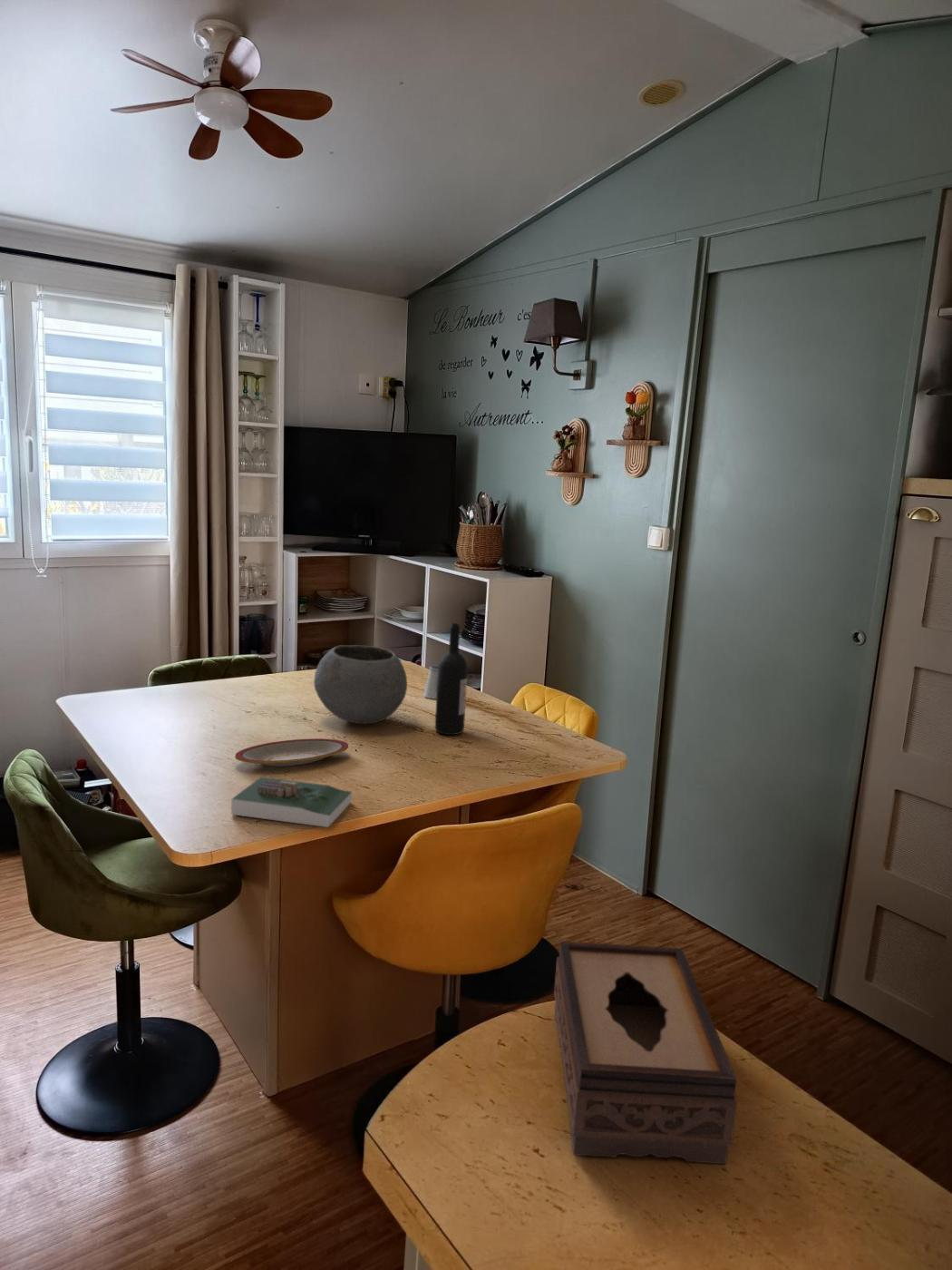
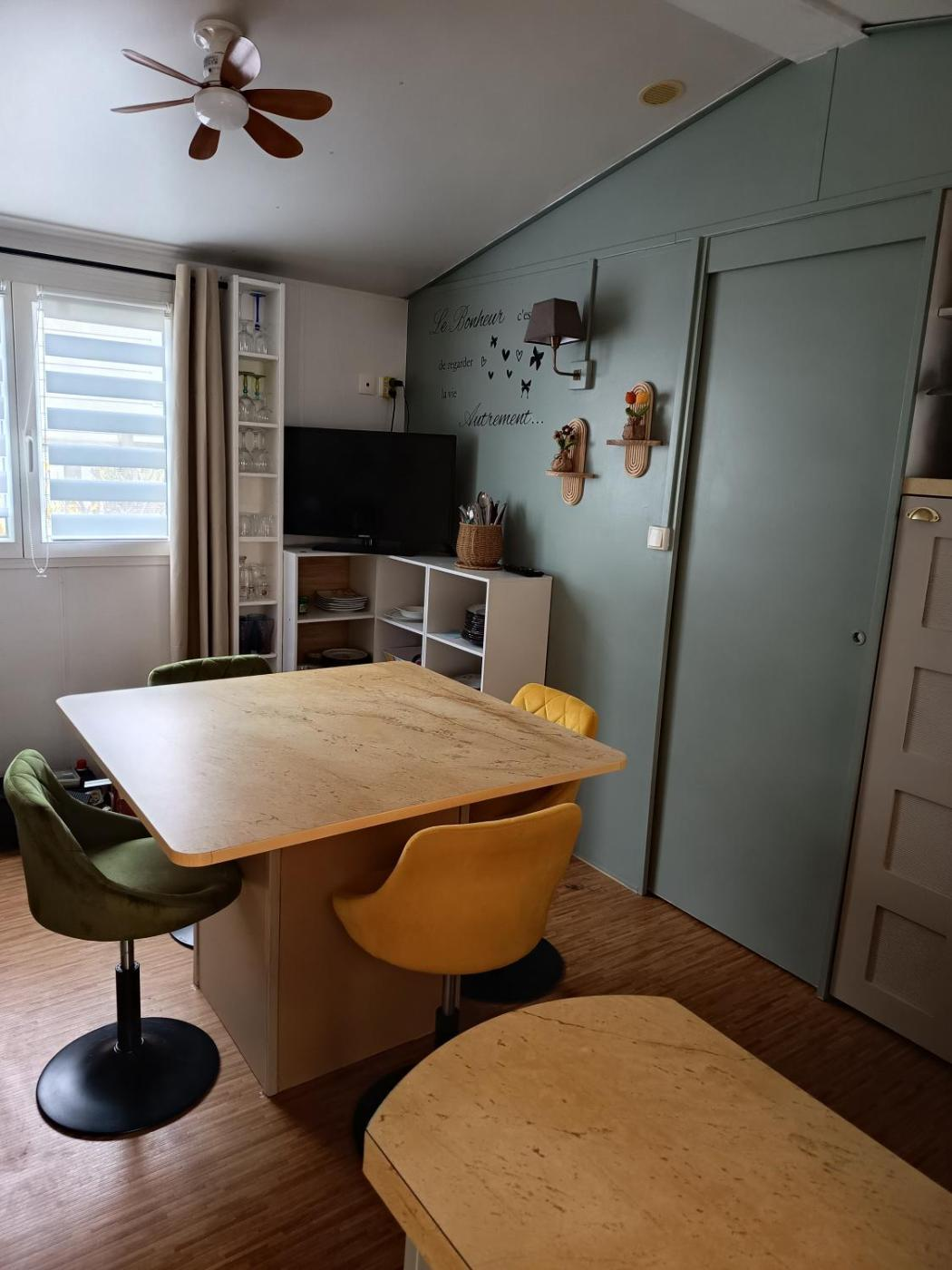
- saltshaker (435, 680)
- plate (293, 754)
- book (293, 796)
- bowl (361, 685)
- tissue box (634, 1040)
- wine bottle (452, 678)
